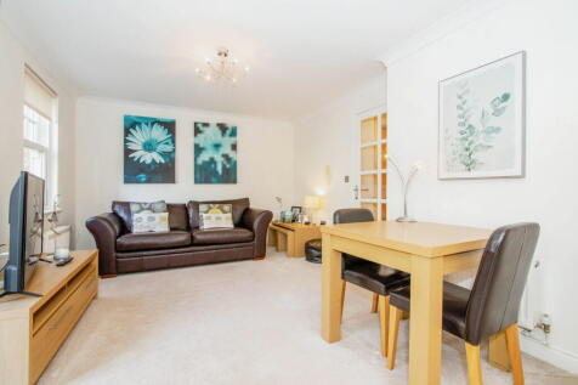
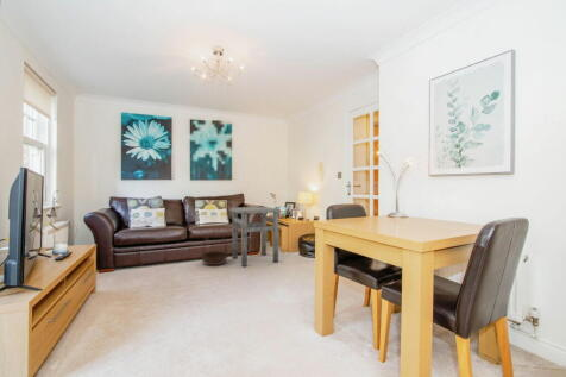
+ side table (254, 231)
+ basket (214, 251)
